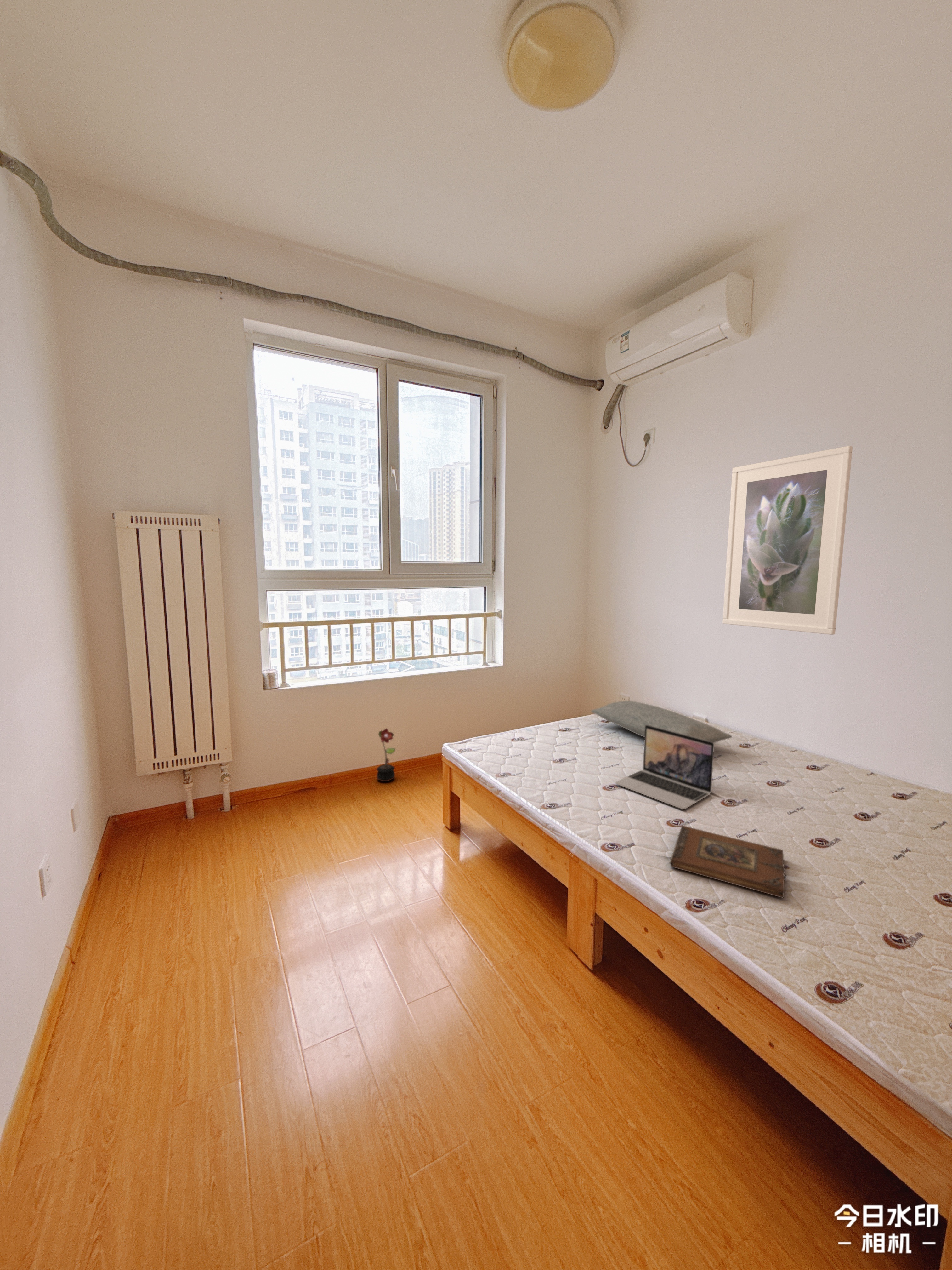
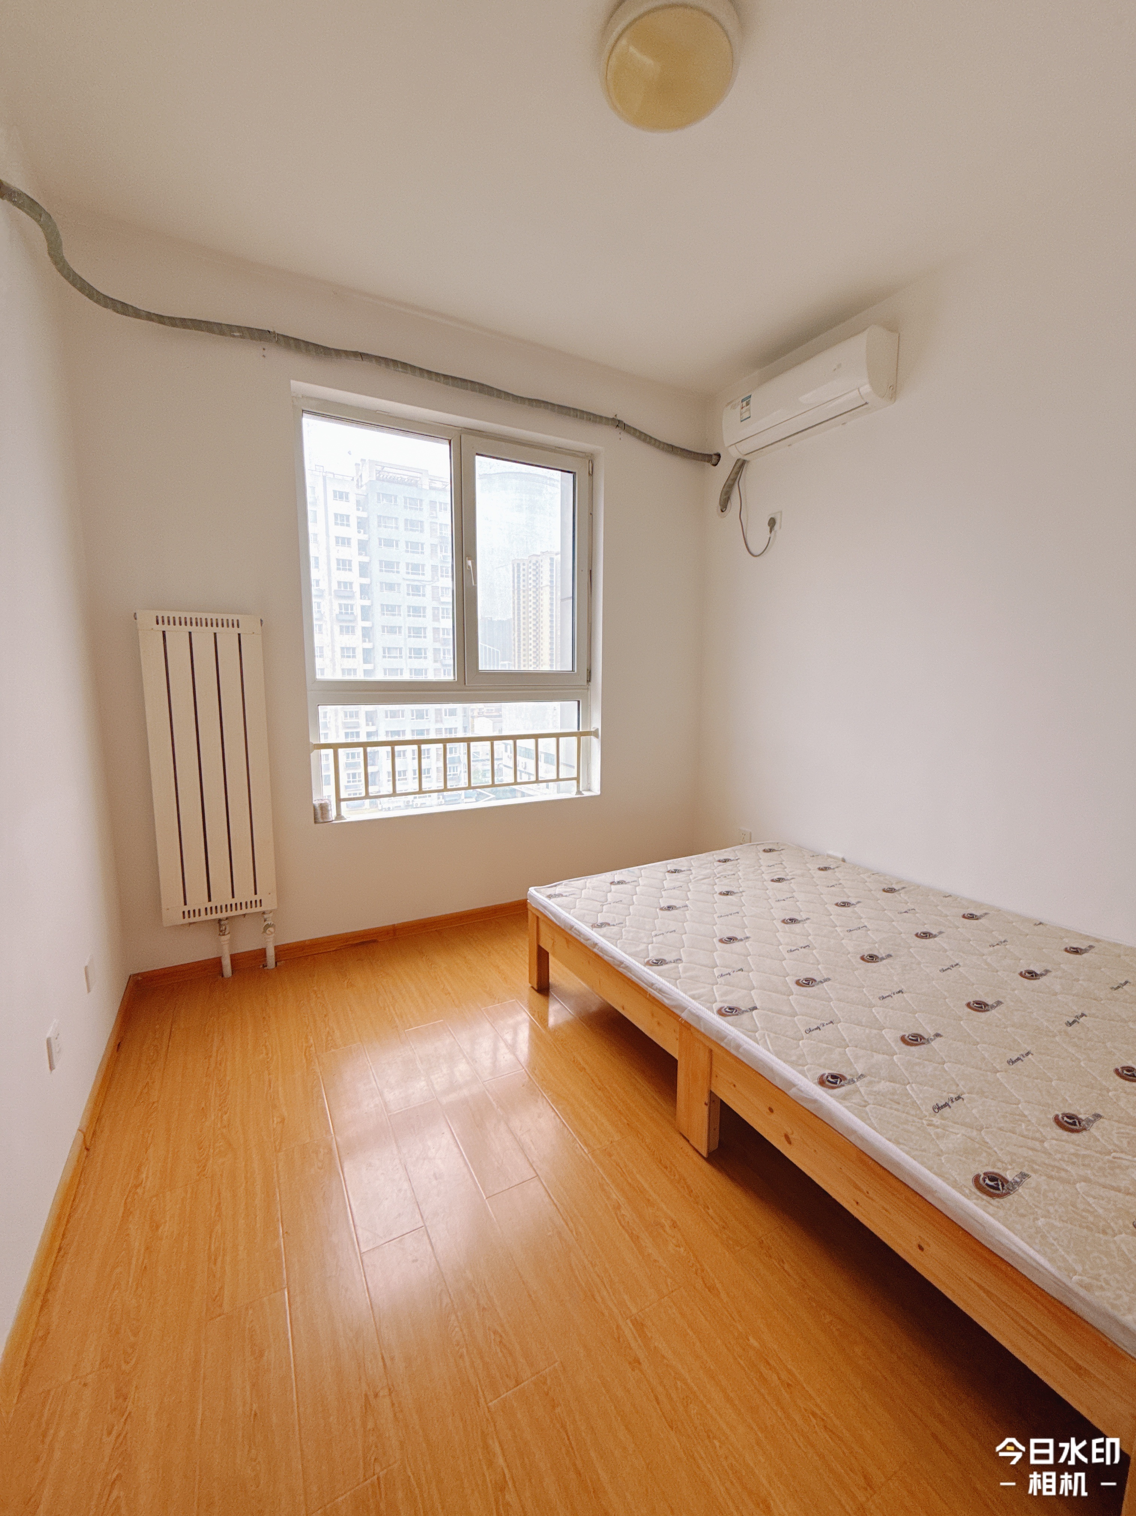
- laptop (663, 764)
- book (727, 858)
- pillow (655, 723)
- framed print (780, 545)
- decorative plant (386, 753)
